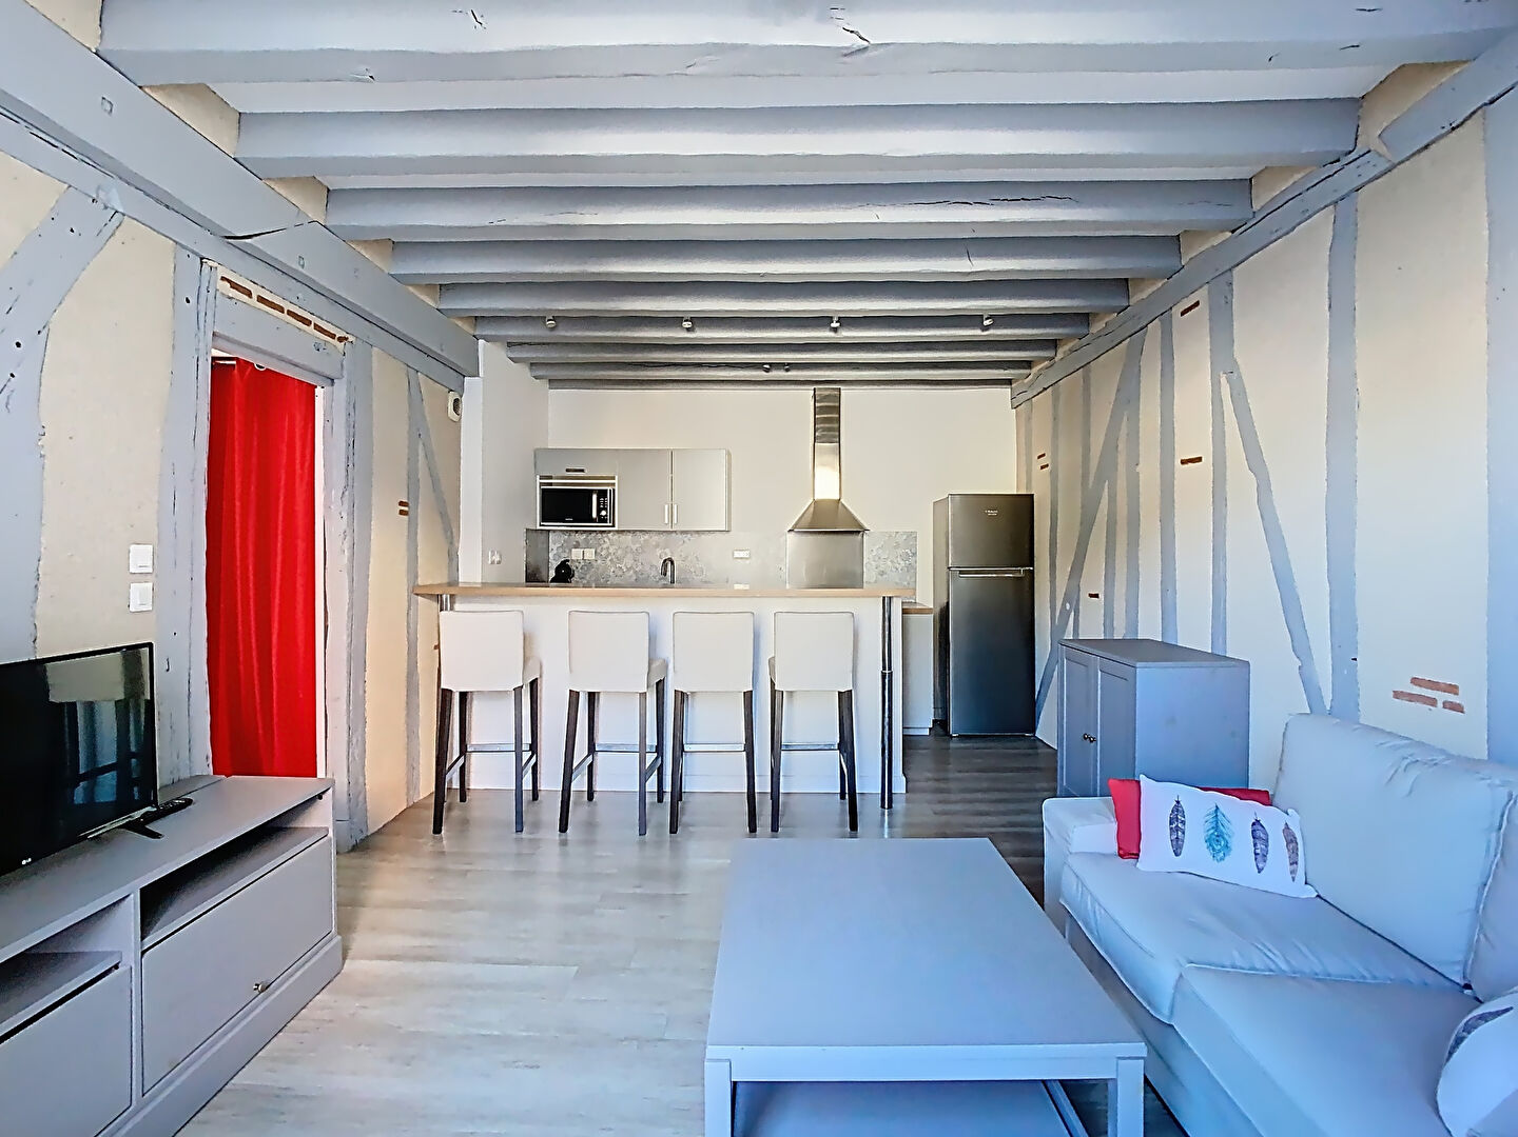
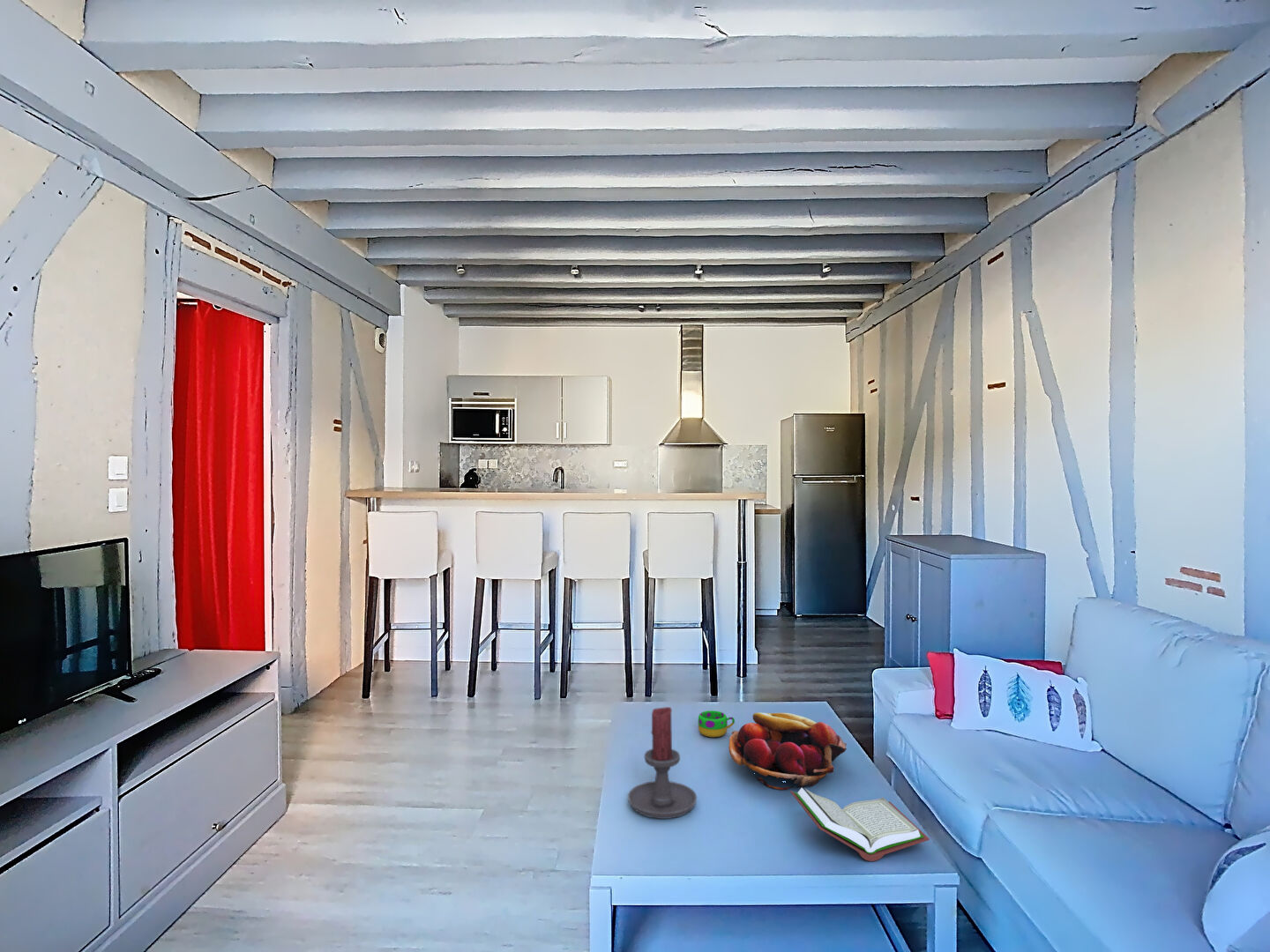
+ candle holder (662, 752)
+ book (856, 819)
+ fruit basket (784, 744)
+ mug (716, 724)
